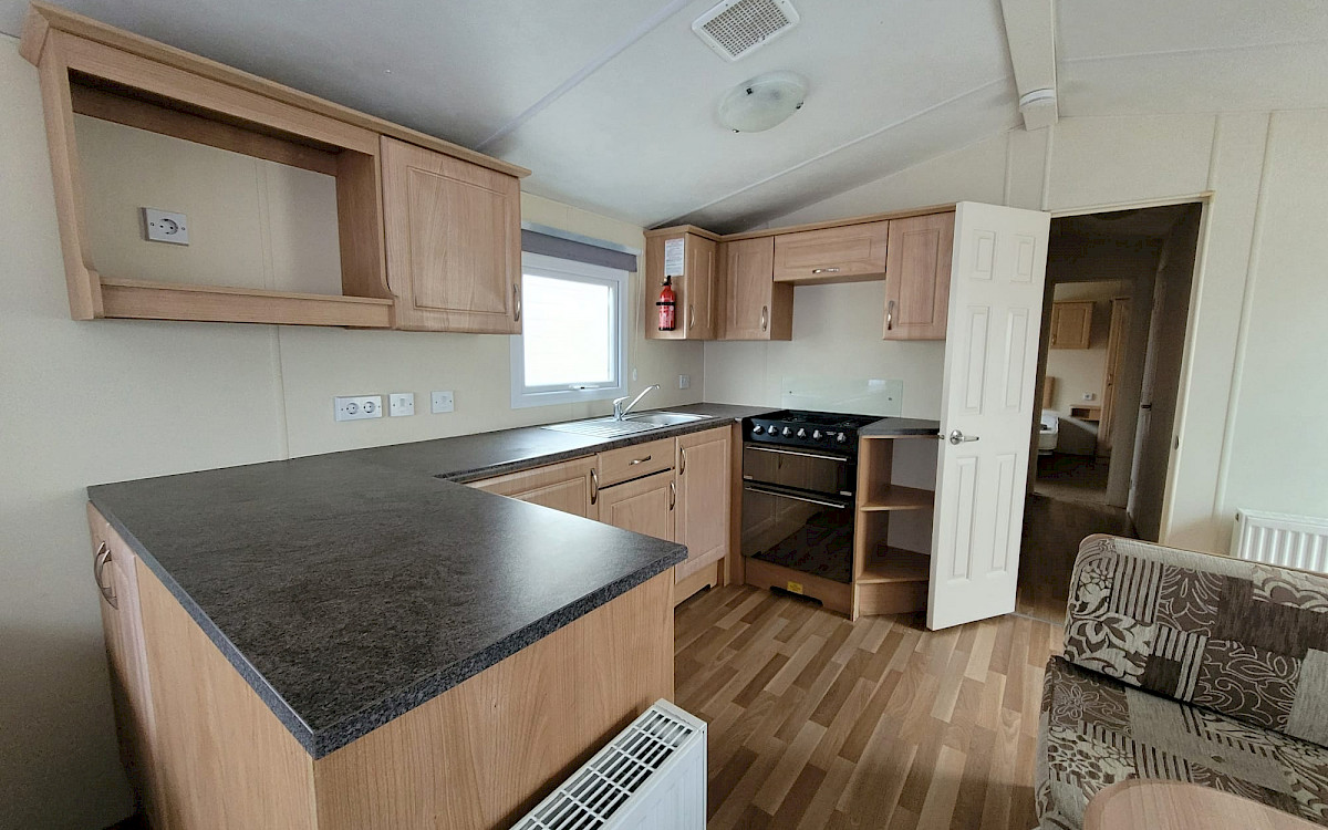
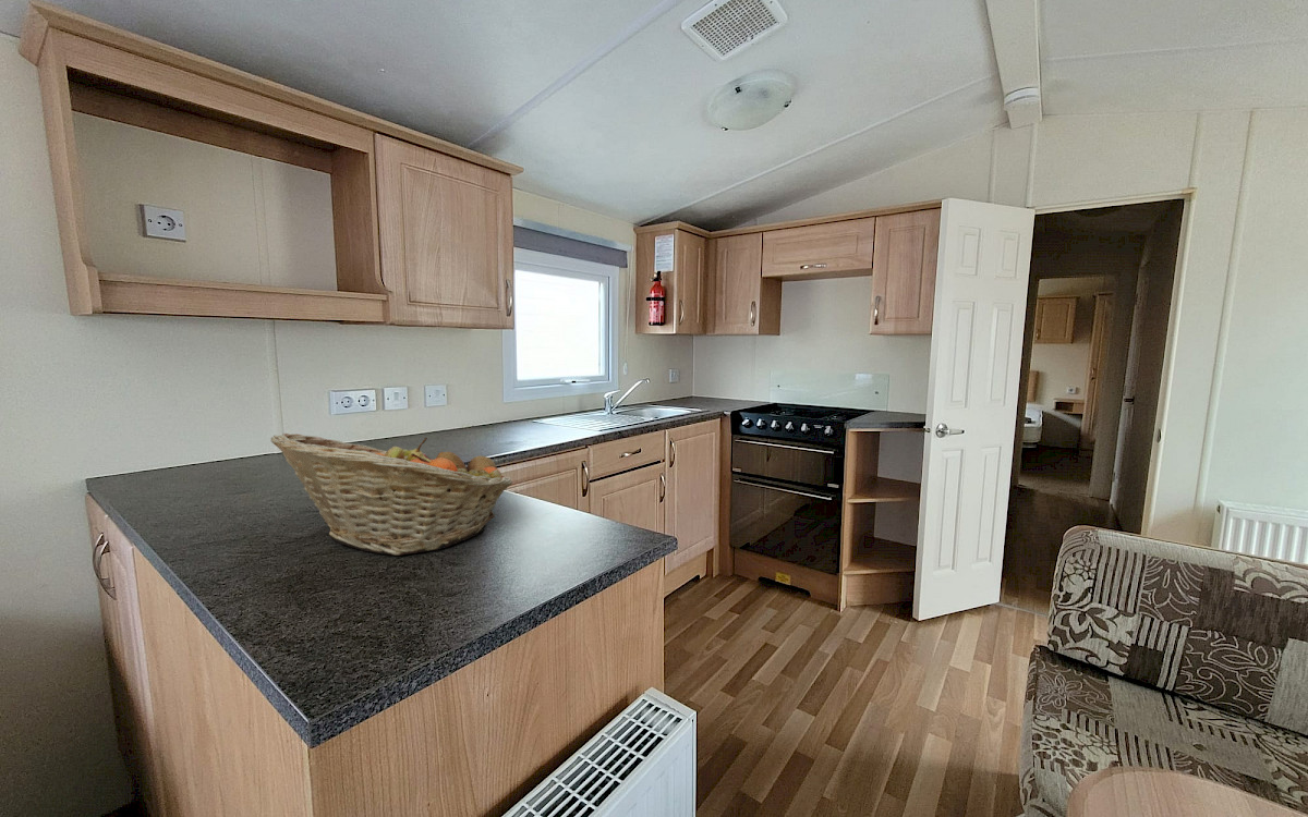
+ fruit basket (398, 478)
